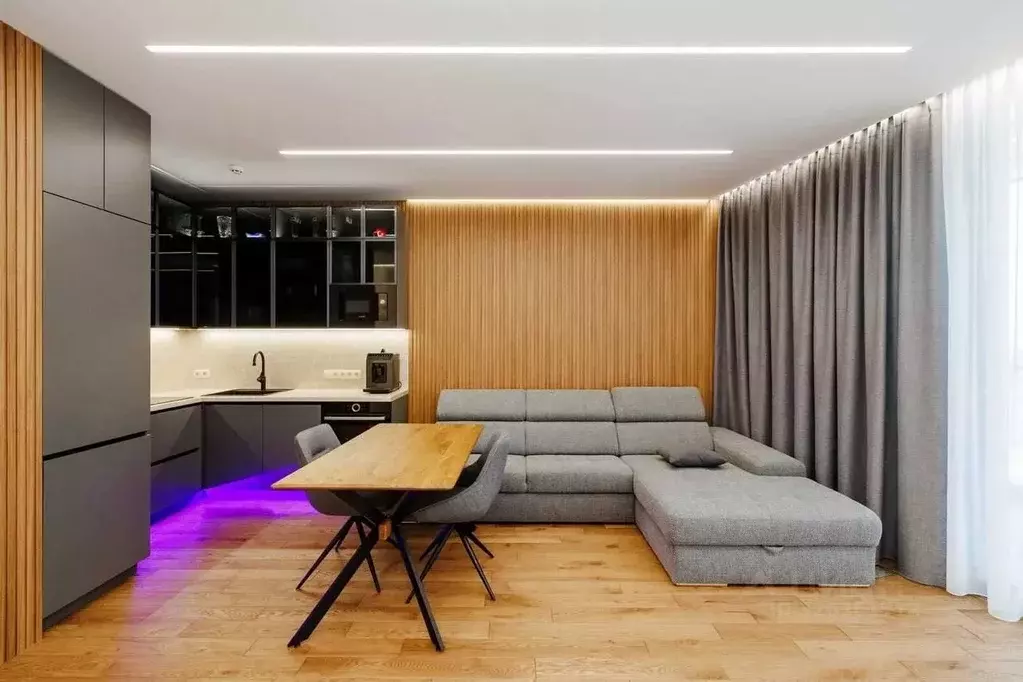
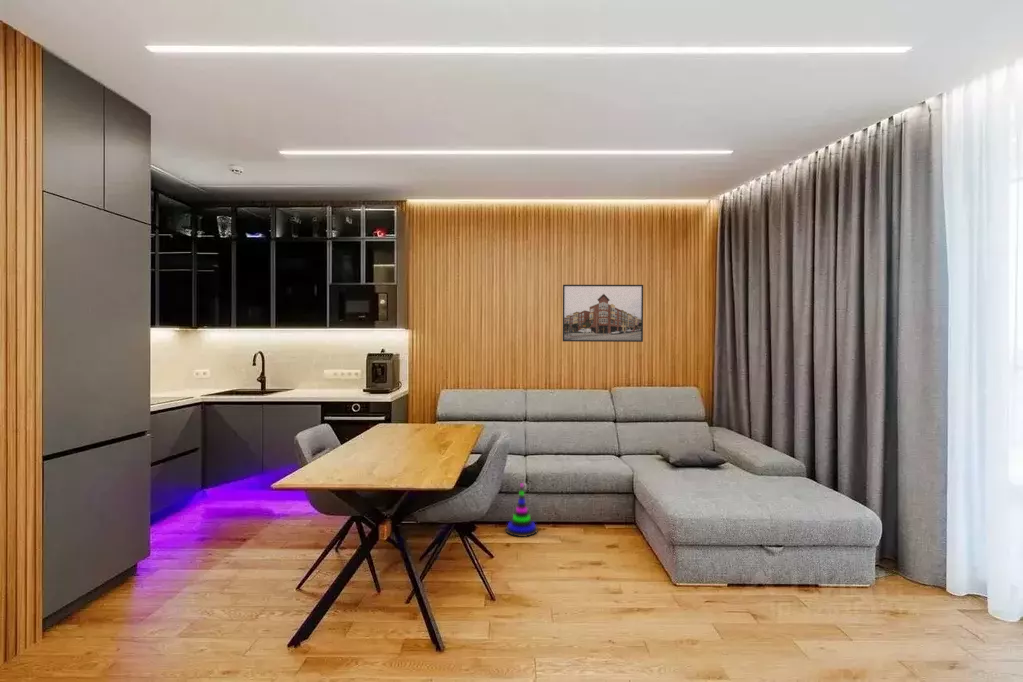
+ stacking toy (521, 507)
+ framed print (602, 313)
